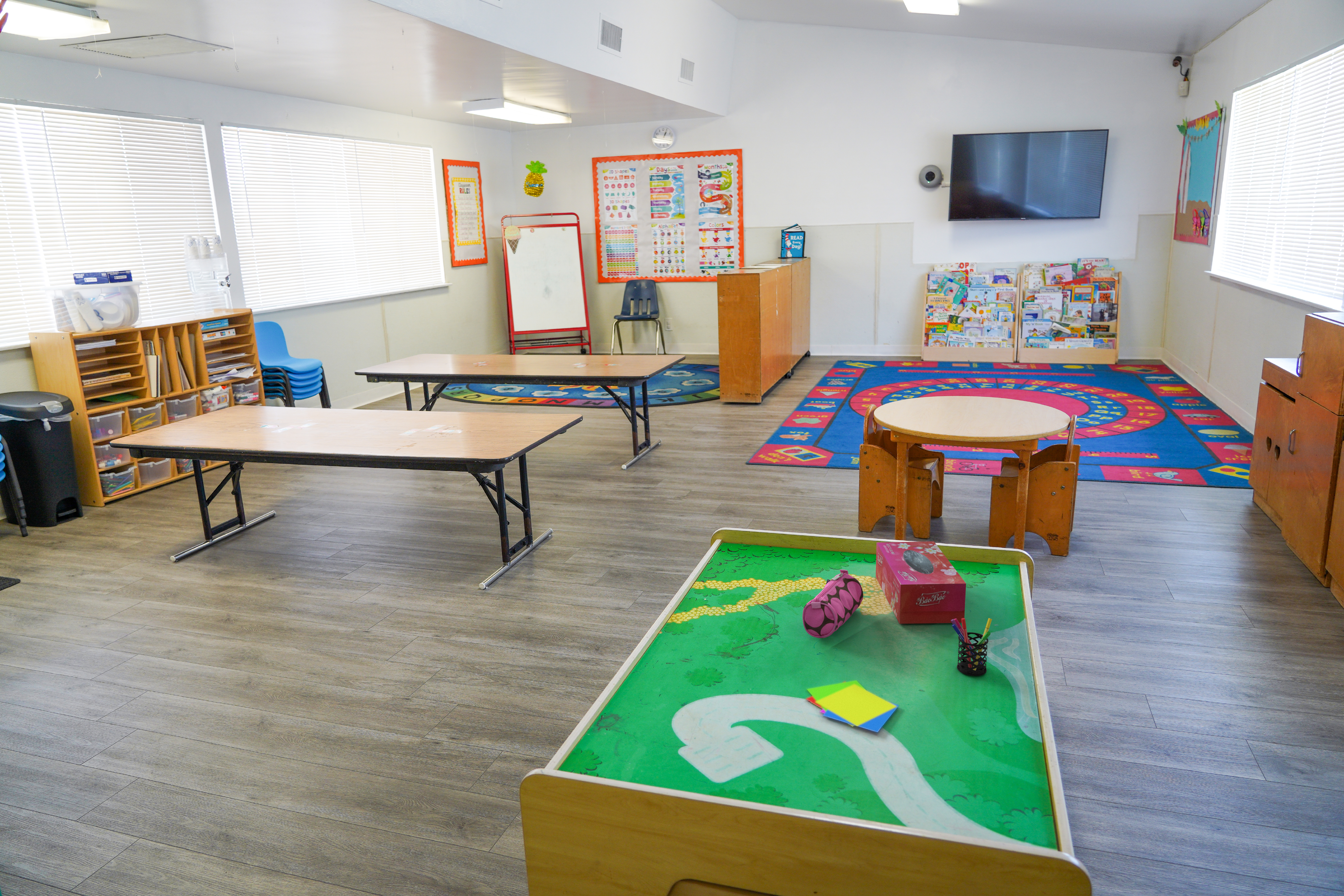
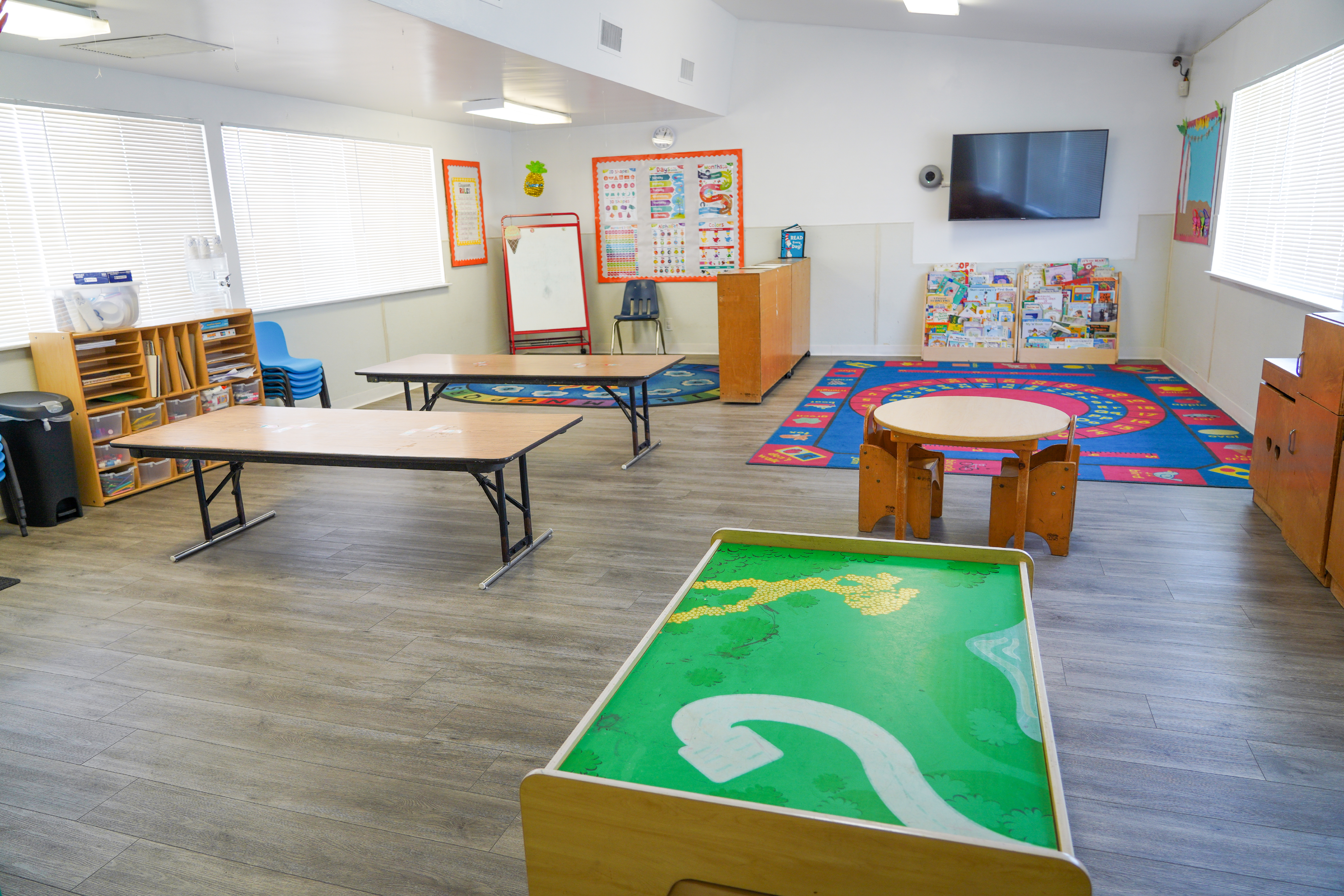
- pen holder (974, 644)
- puzzle (852, 704)
- tissue box (917, 580)
- pencil case (832, 603)
